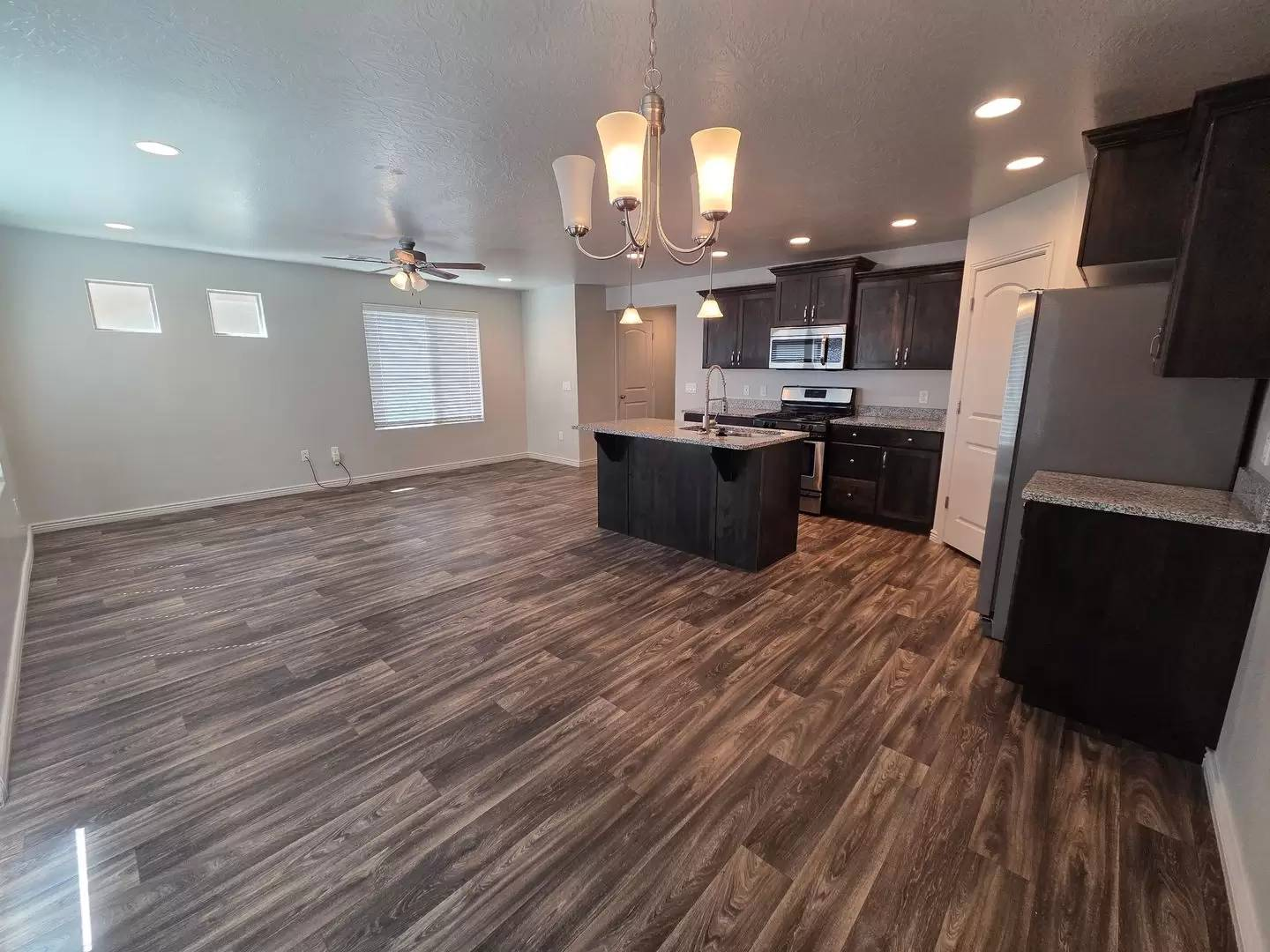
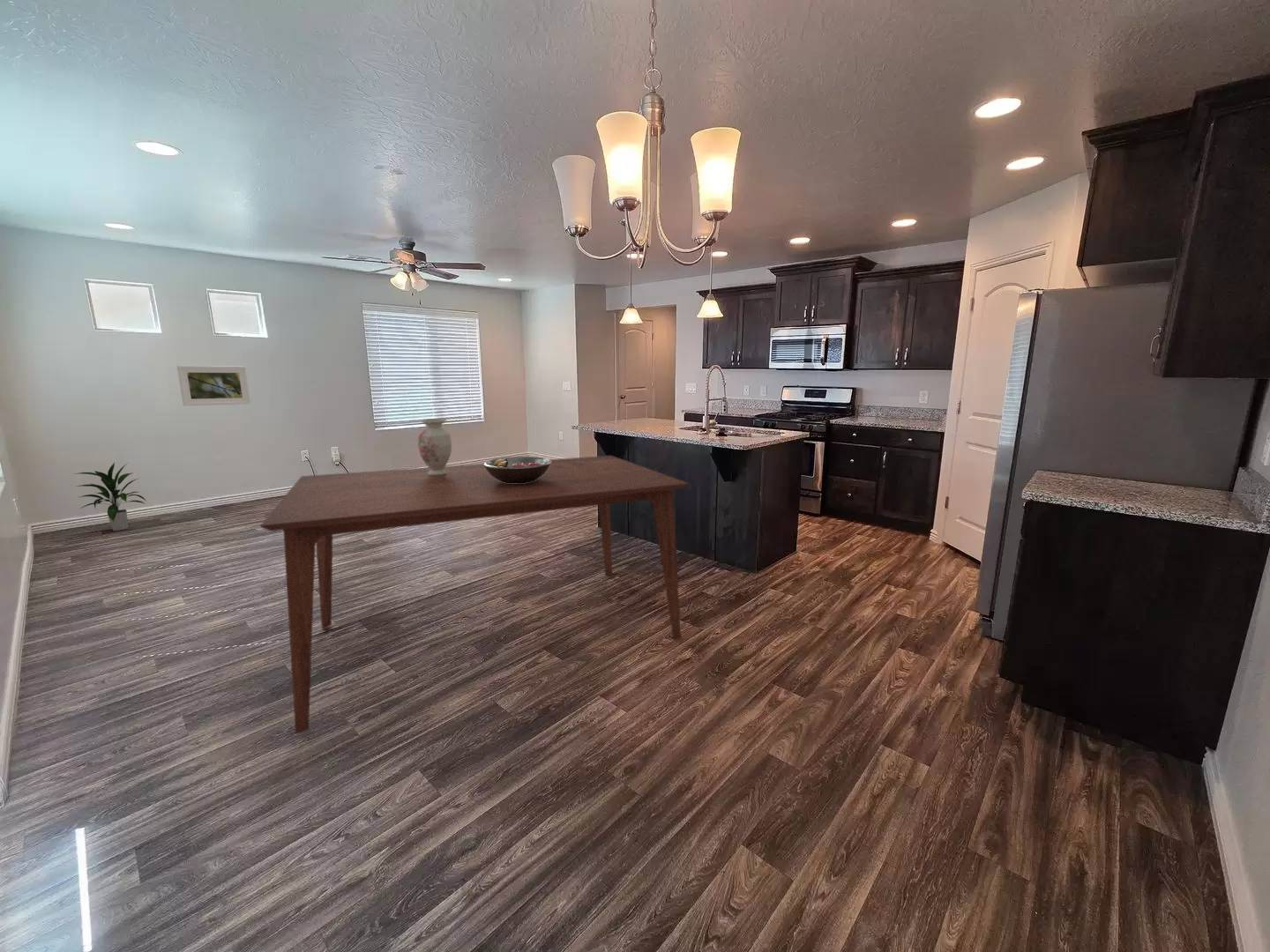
+ dining table (491, 517)
+ indoor plant (112, 496)
+ fruit bowl (518, 468)
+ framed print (215, 385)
+ vase (435, 447)
